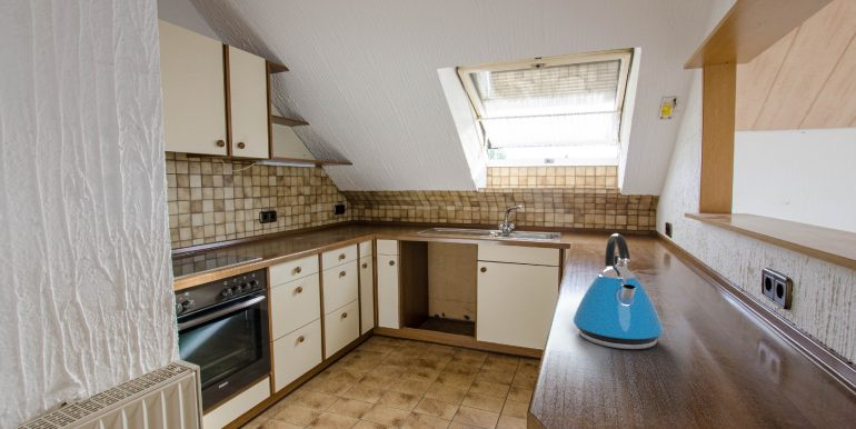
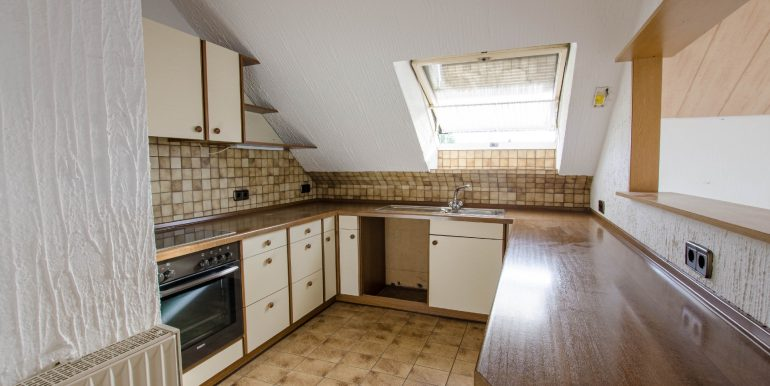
- kettle (616, 285)
